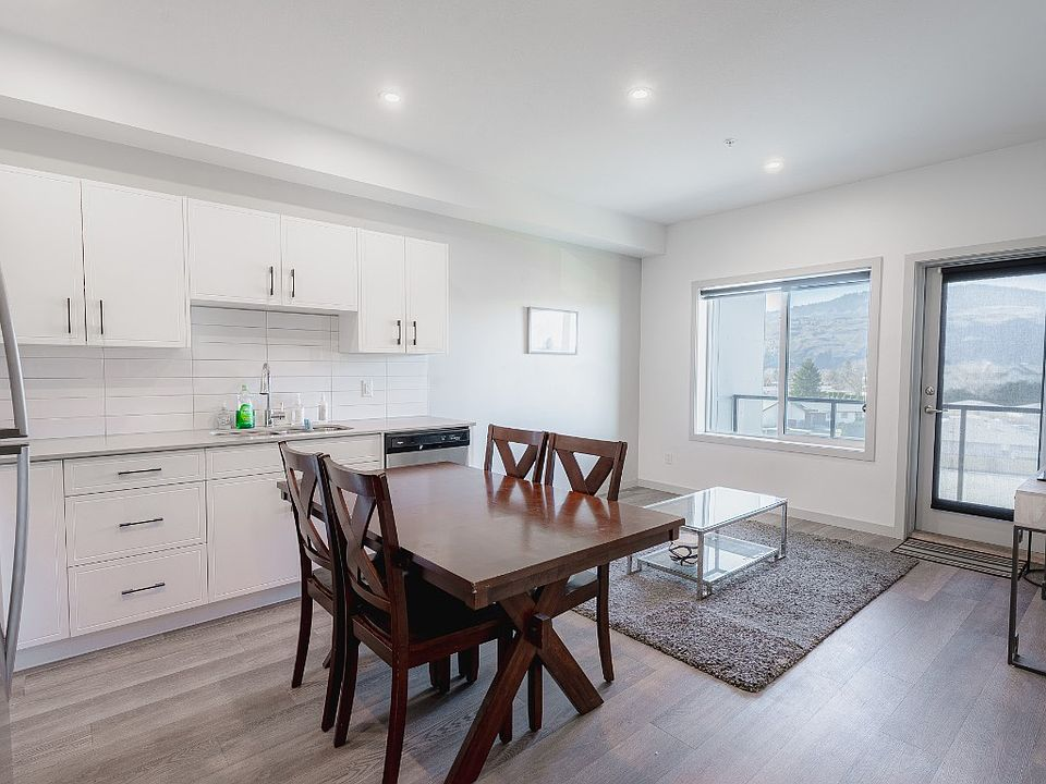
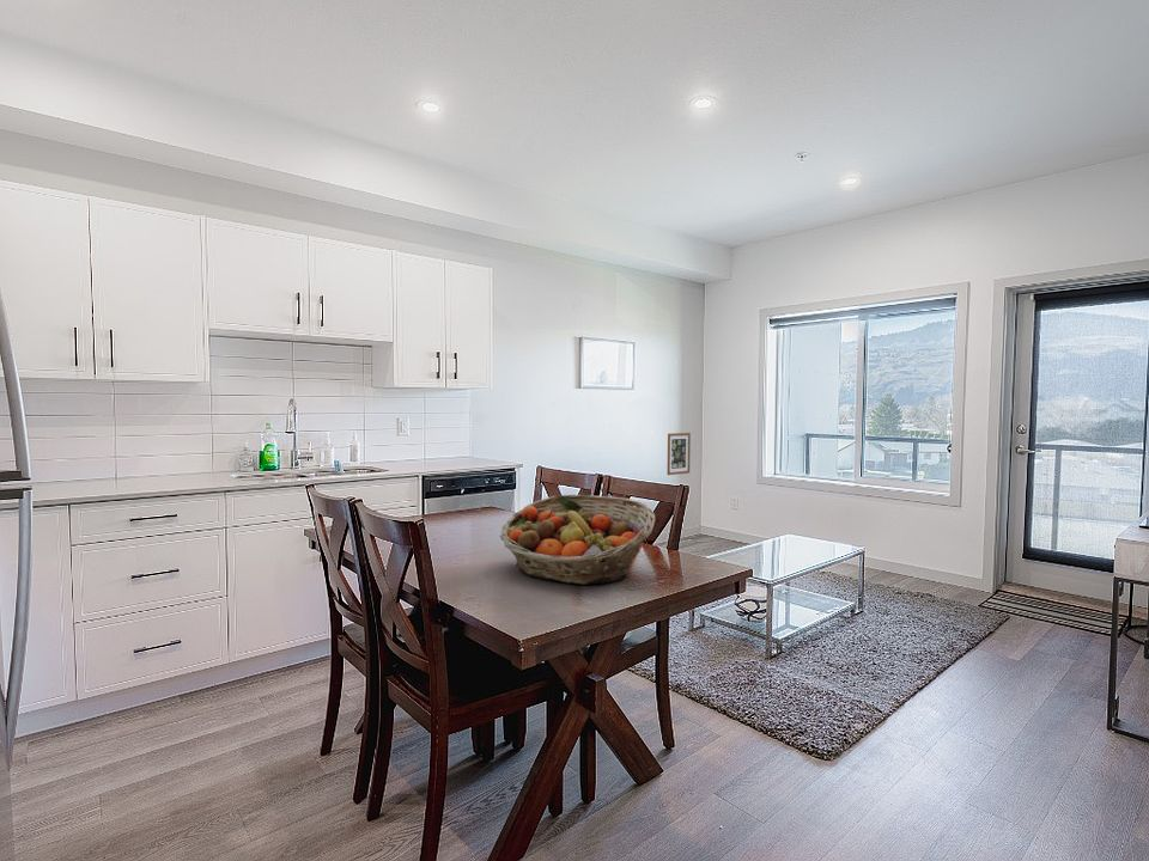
+ wall art (679, 453)
+ fruit basket (576, 536)
